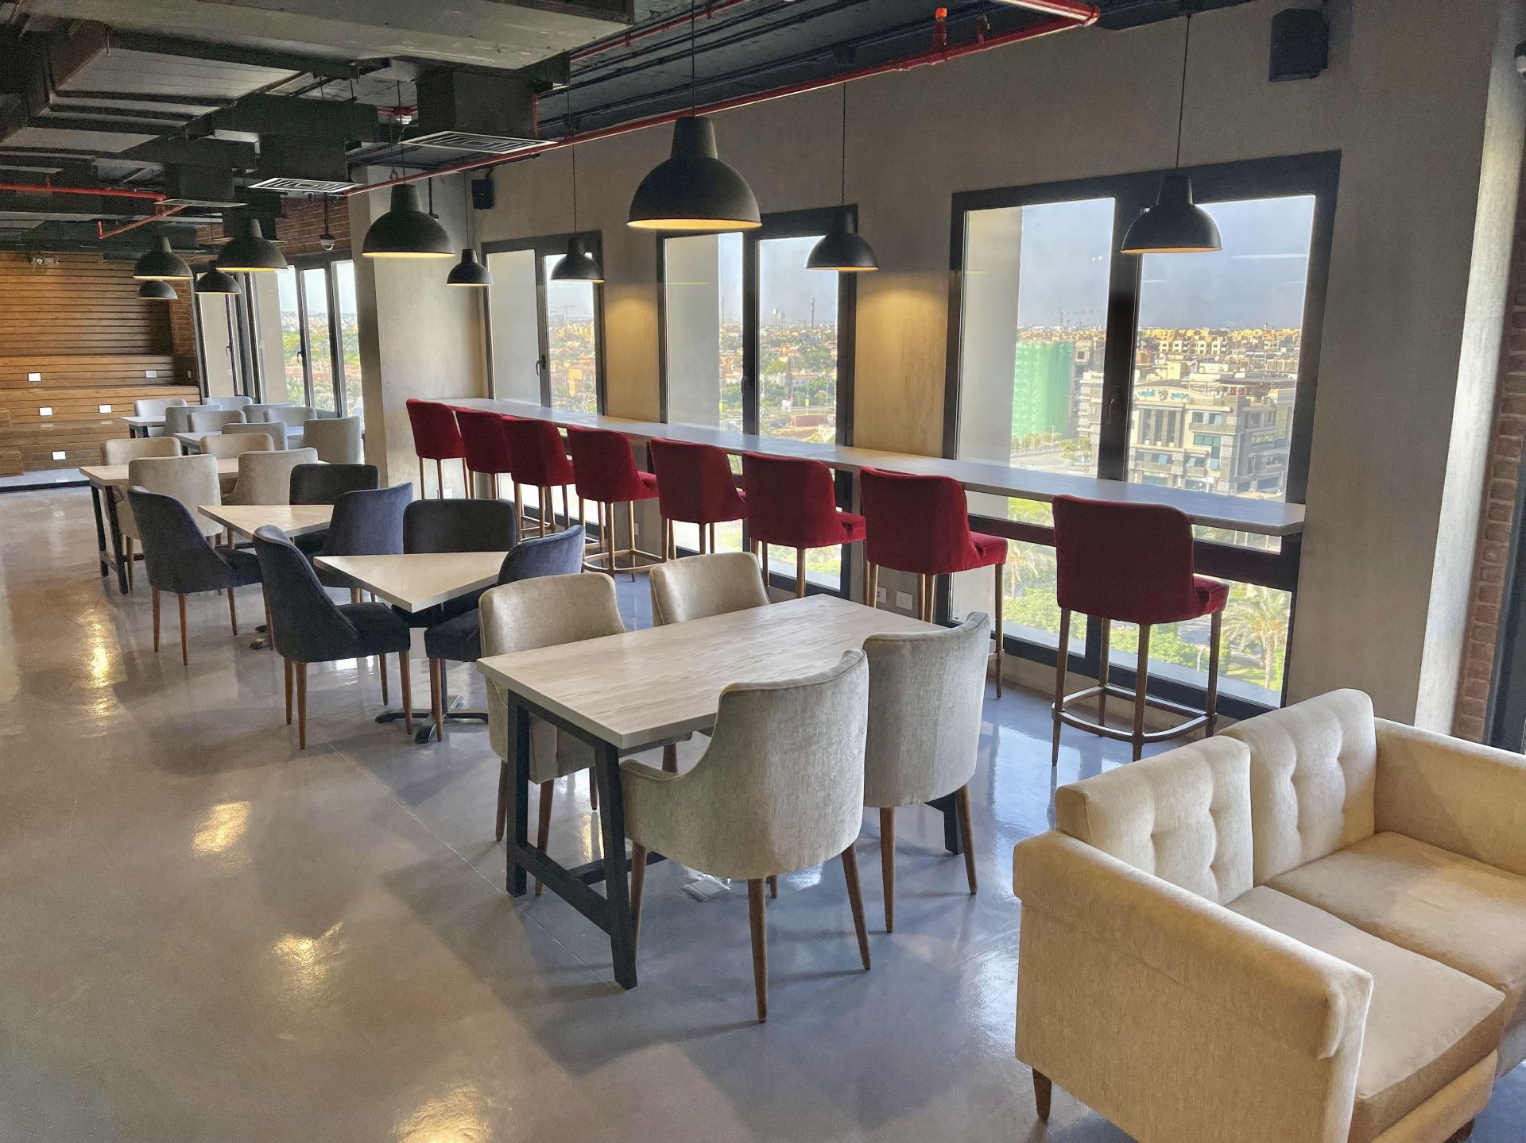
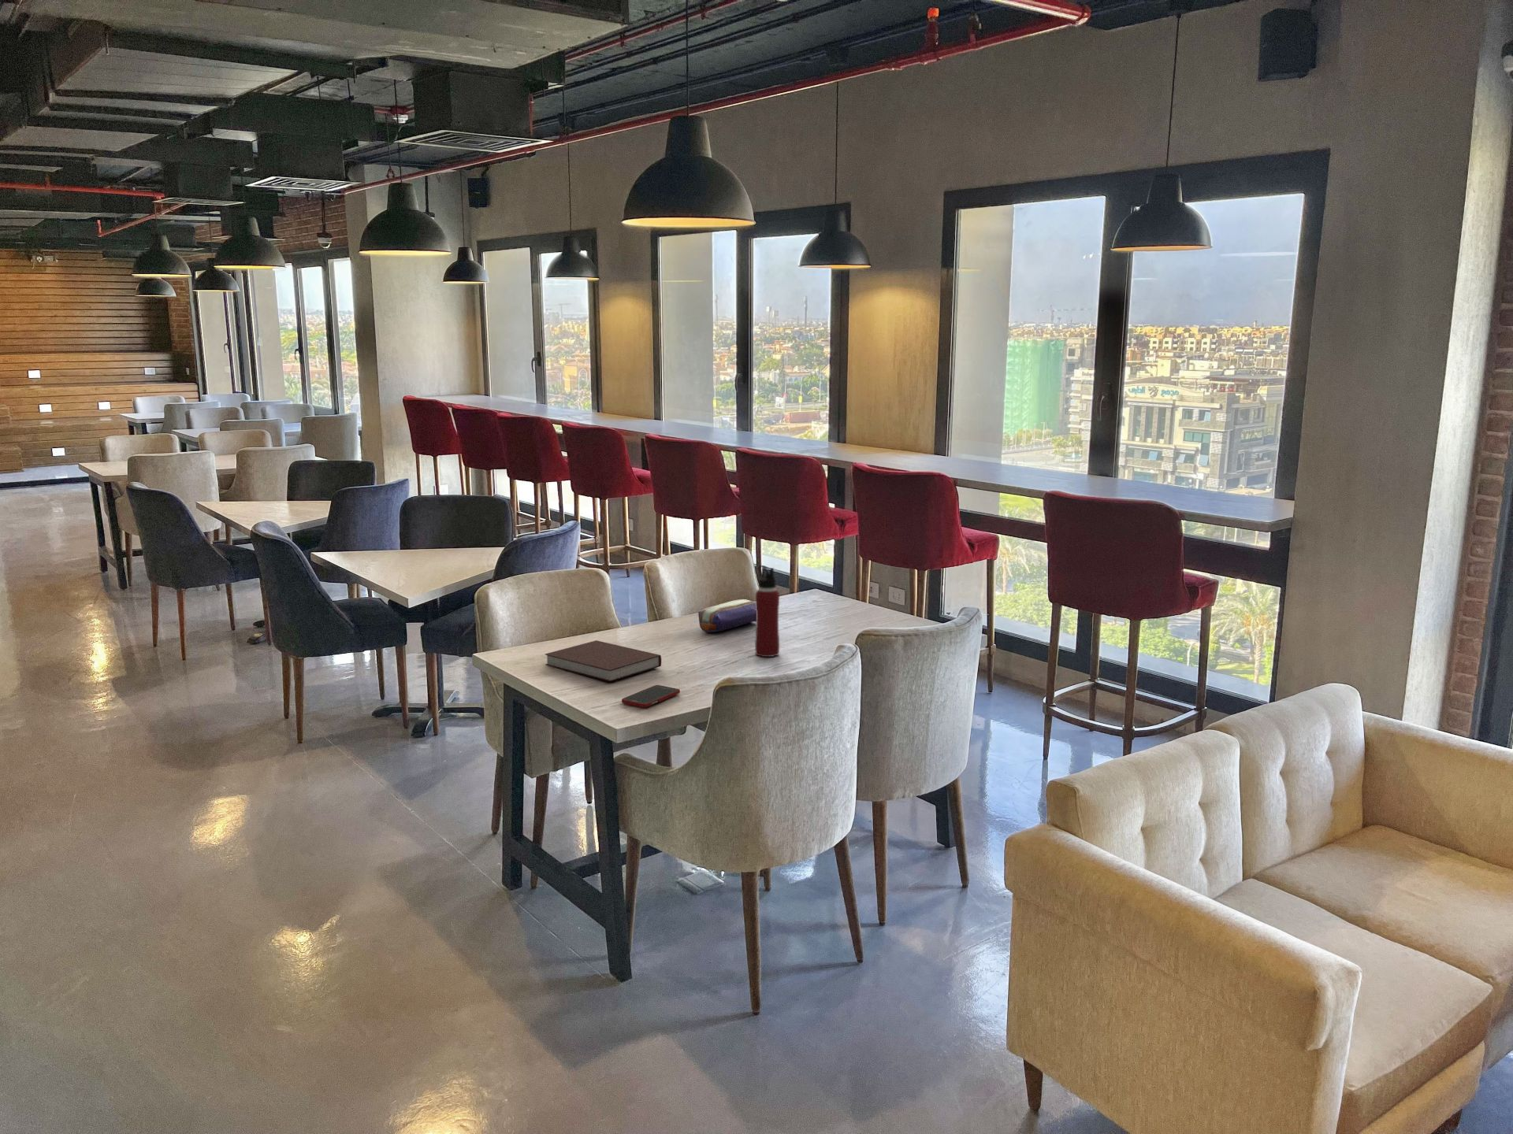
+ pencil case (731, 615)
+ water bottle (767, 610)
+ cell phone (650, 696)
+ notebook (603, 660)
